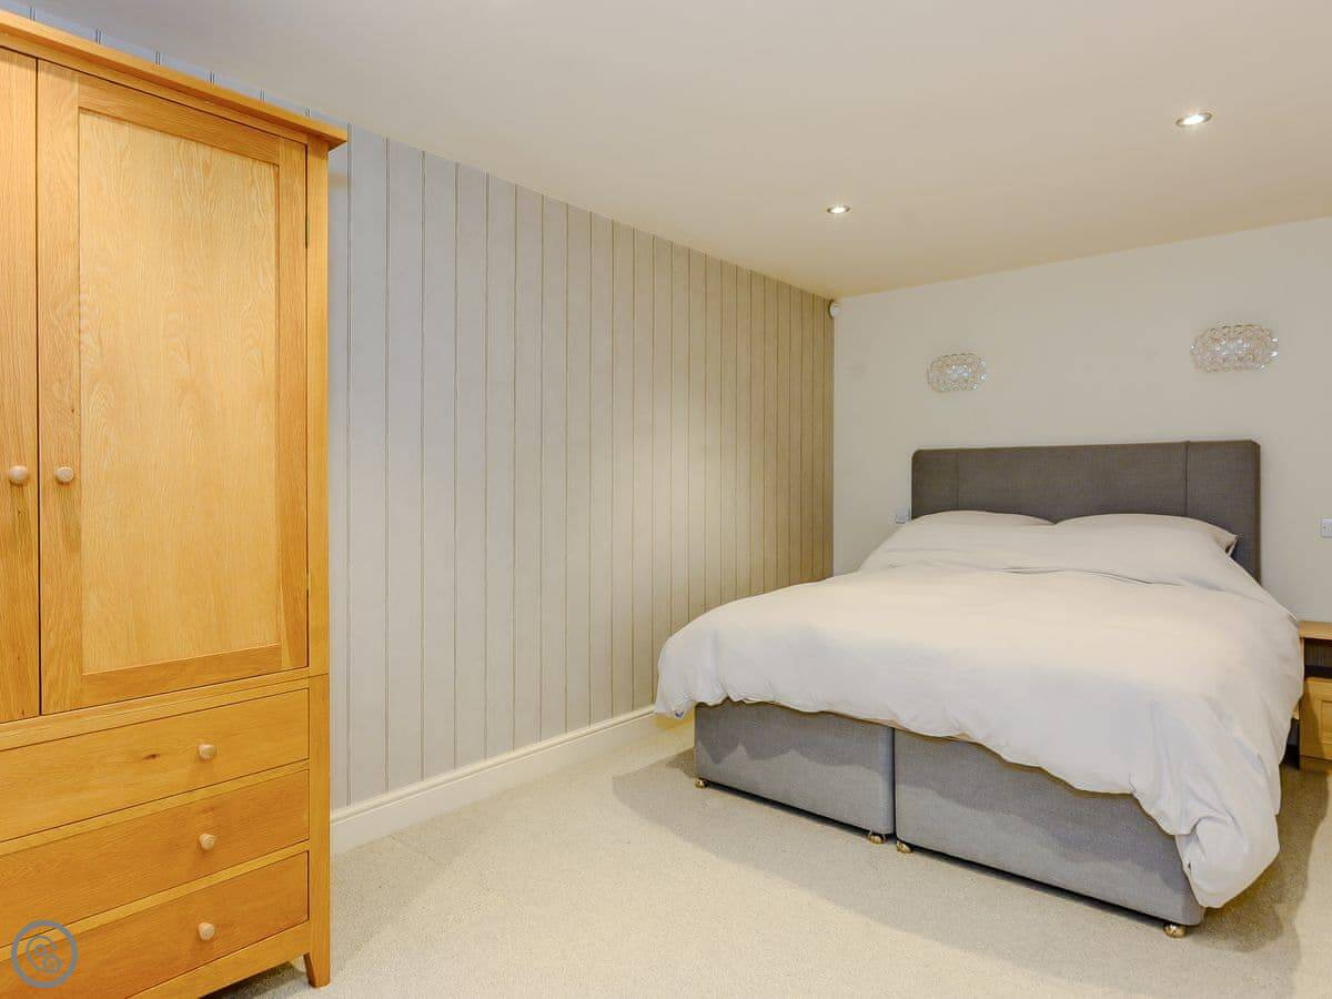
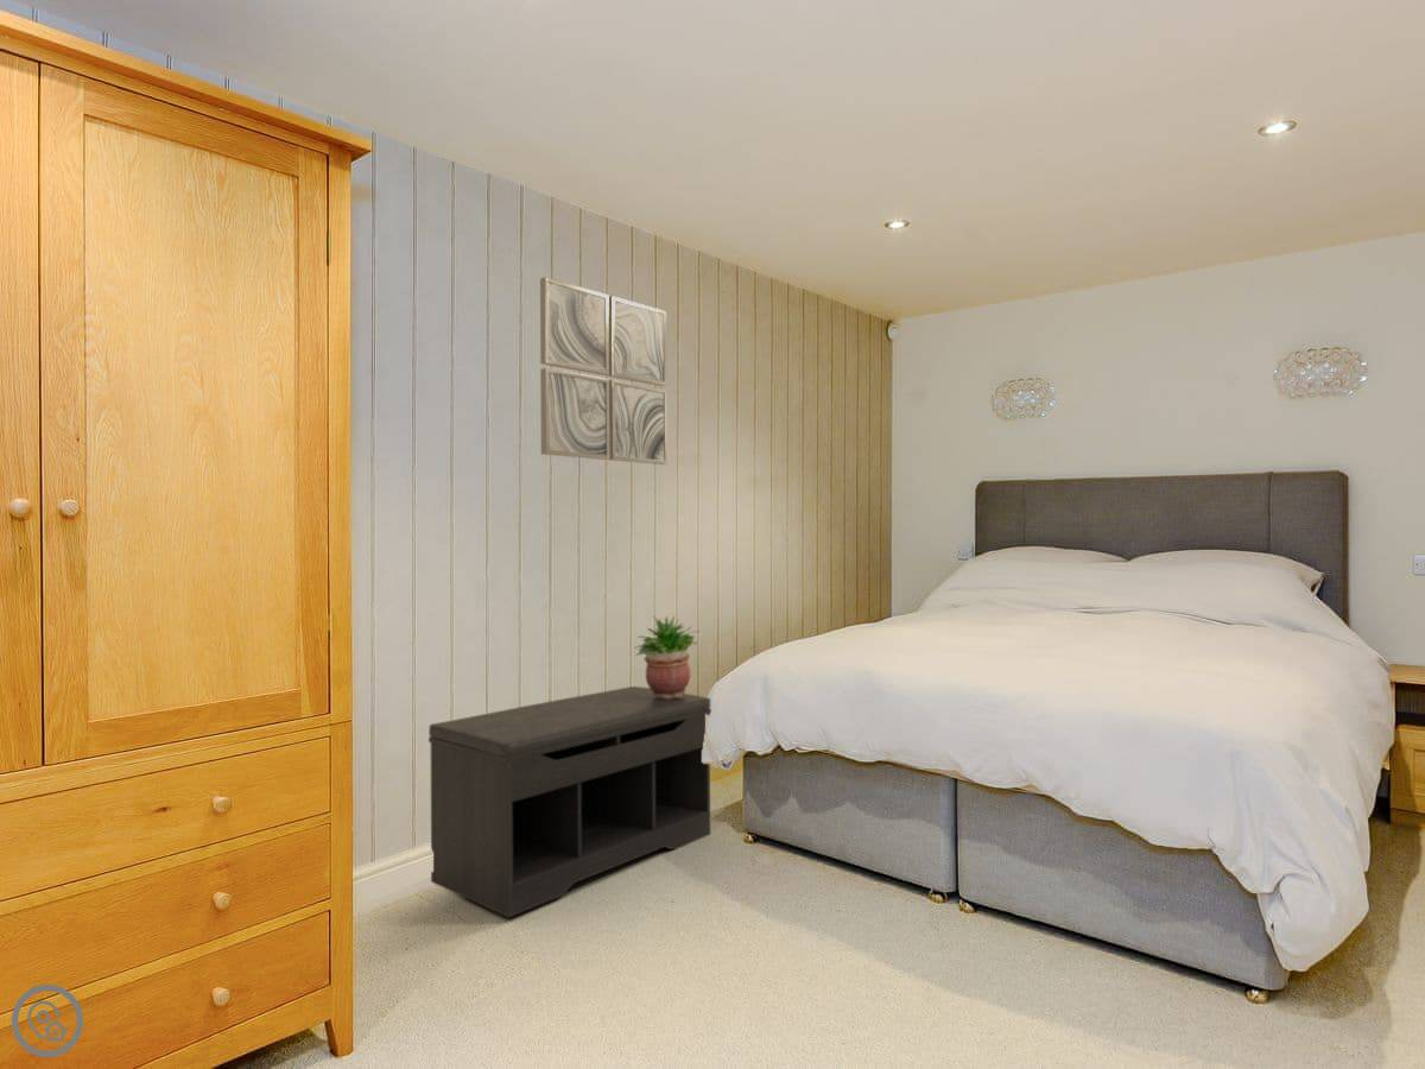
+ bench (580, 783)
+ wall art (608, 379)
+ potted plant (666, 656)
